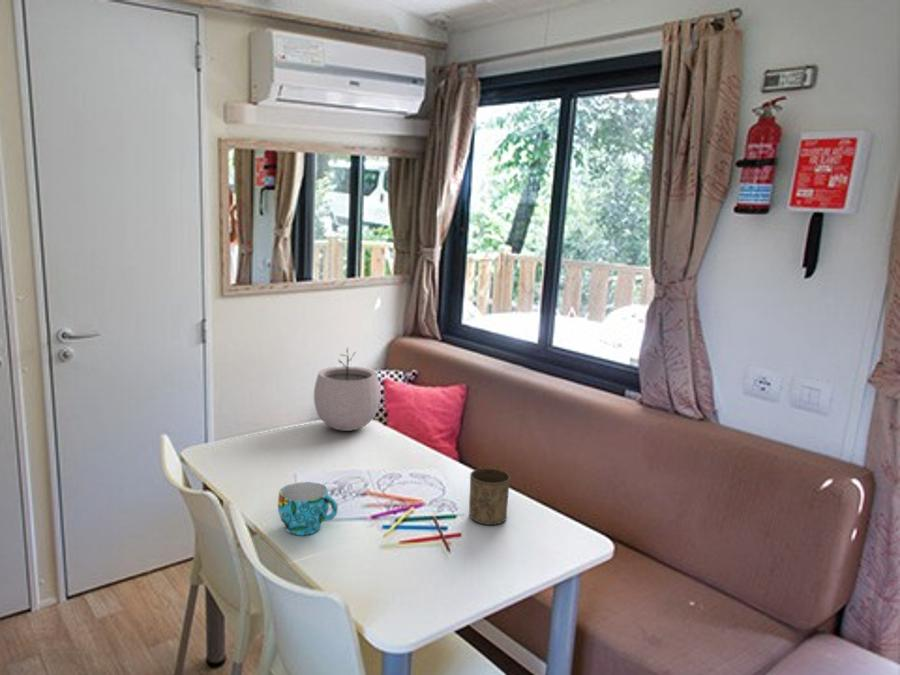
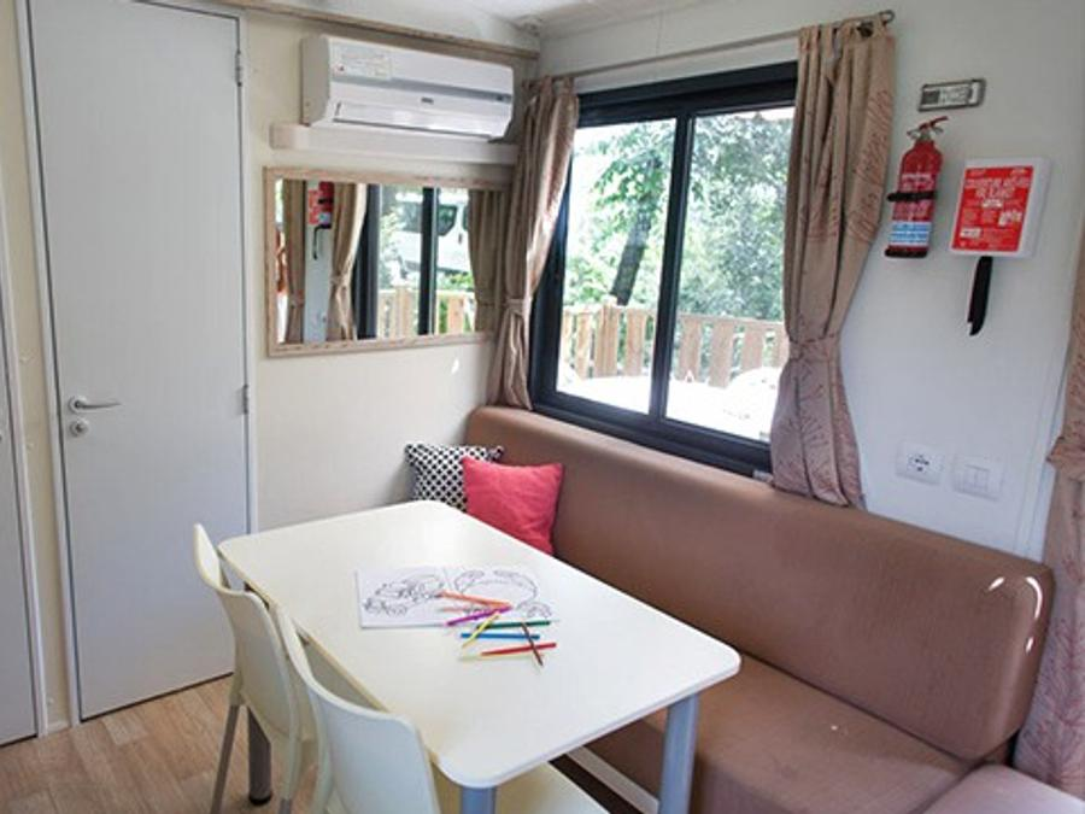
- plant pot (347, 388)
- cup (488, 496)
- cup (306, 509)
